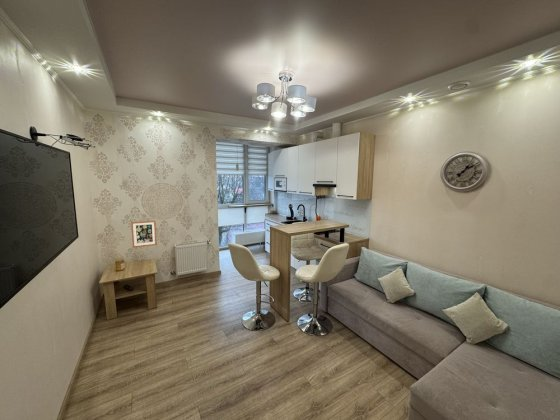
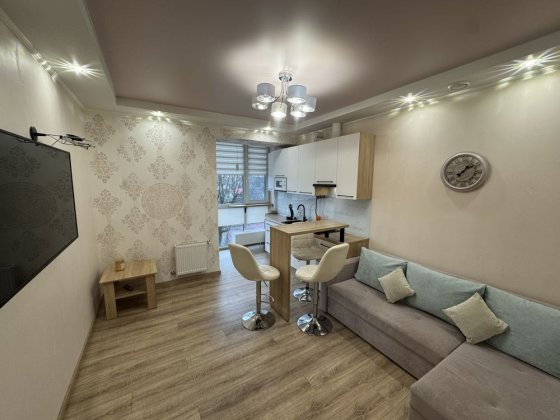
- wall art (144, 233)
